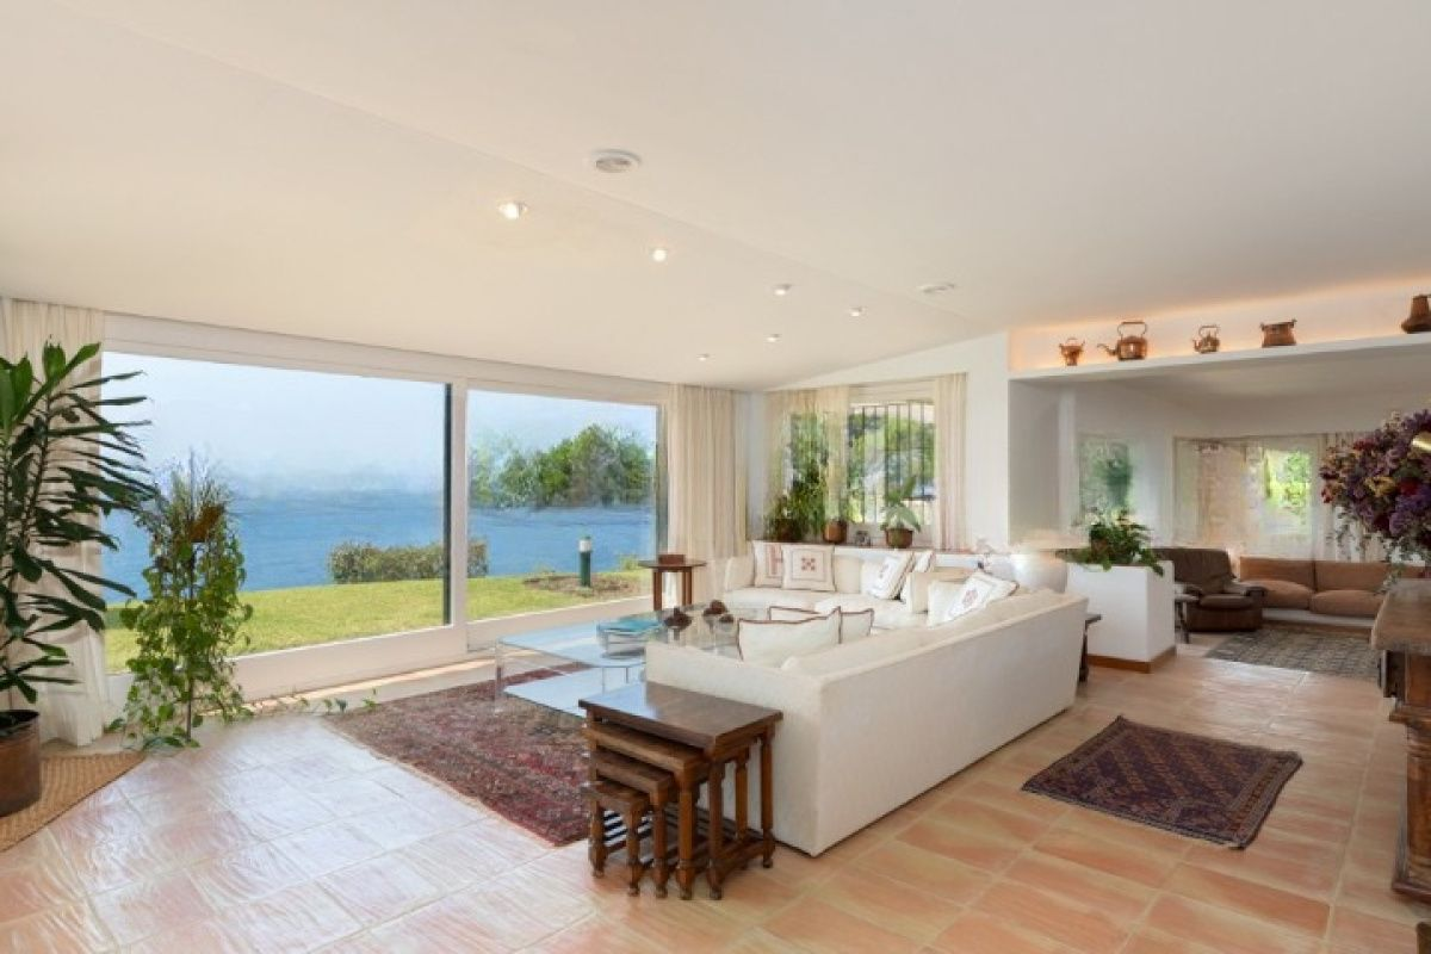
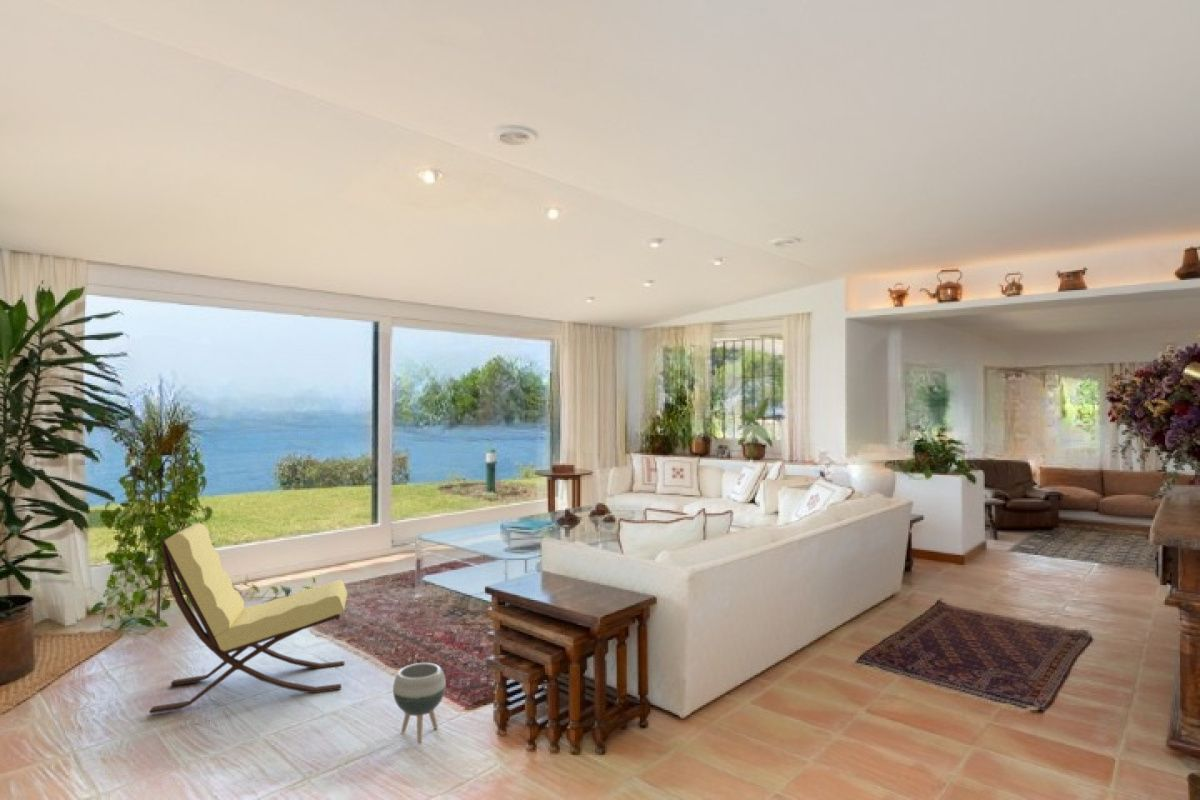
+ planter (419, 702)
+ lounge chair (258, 605)
